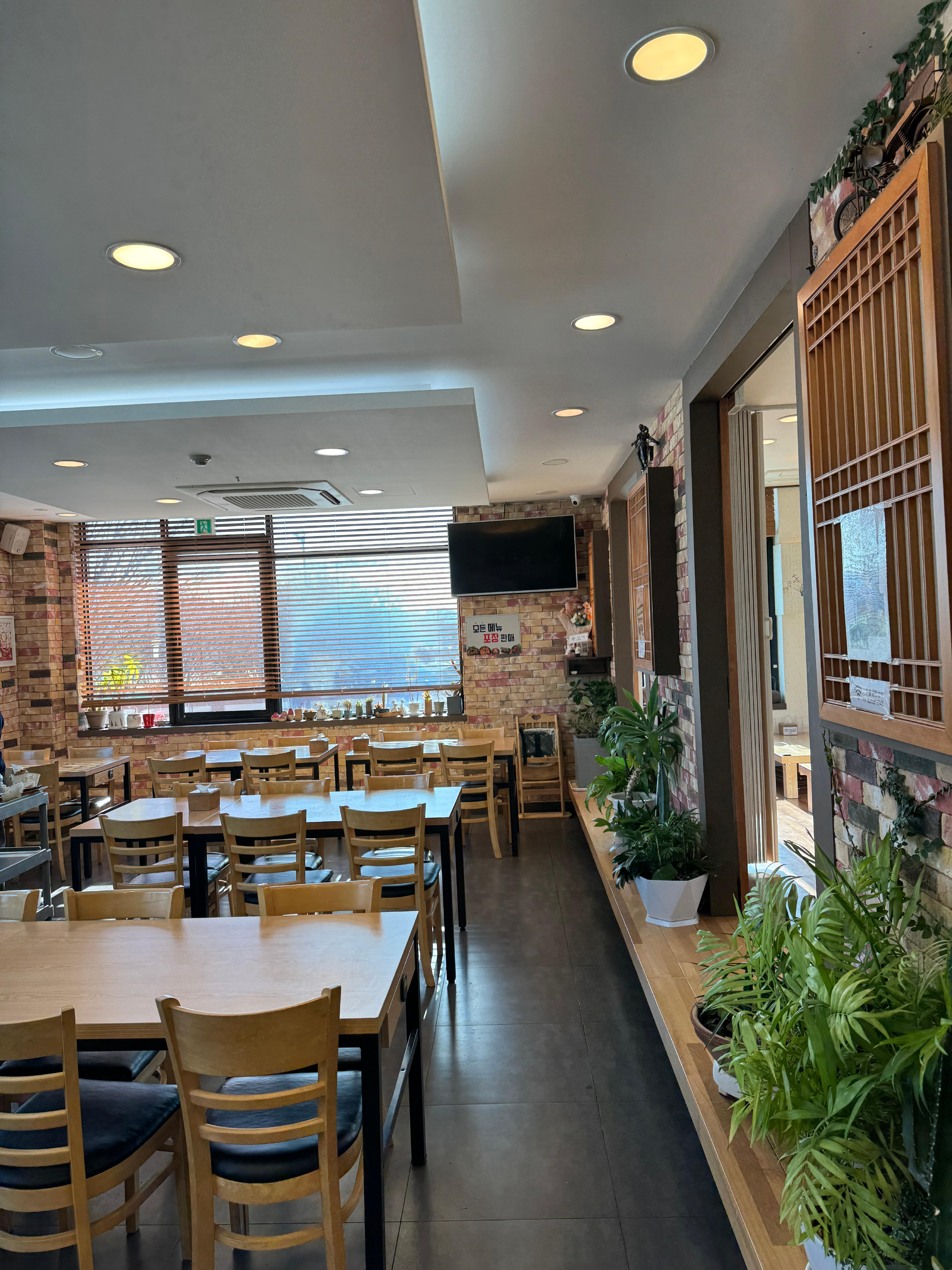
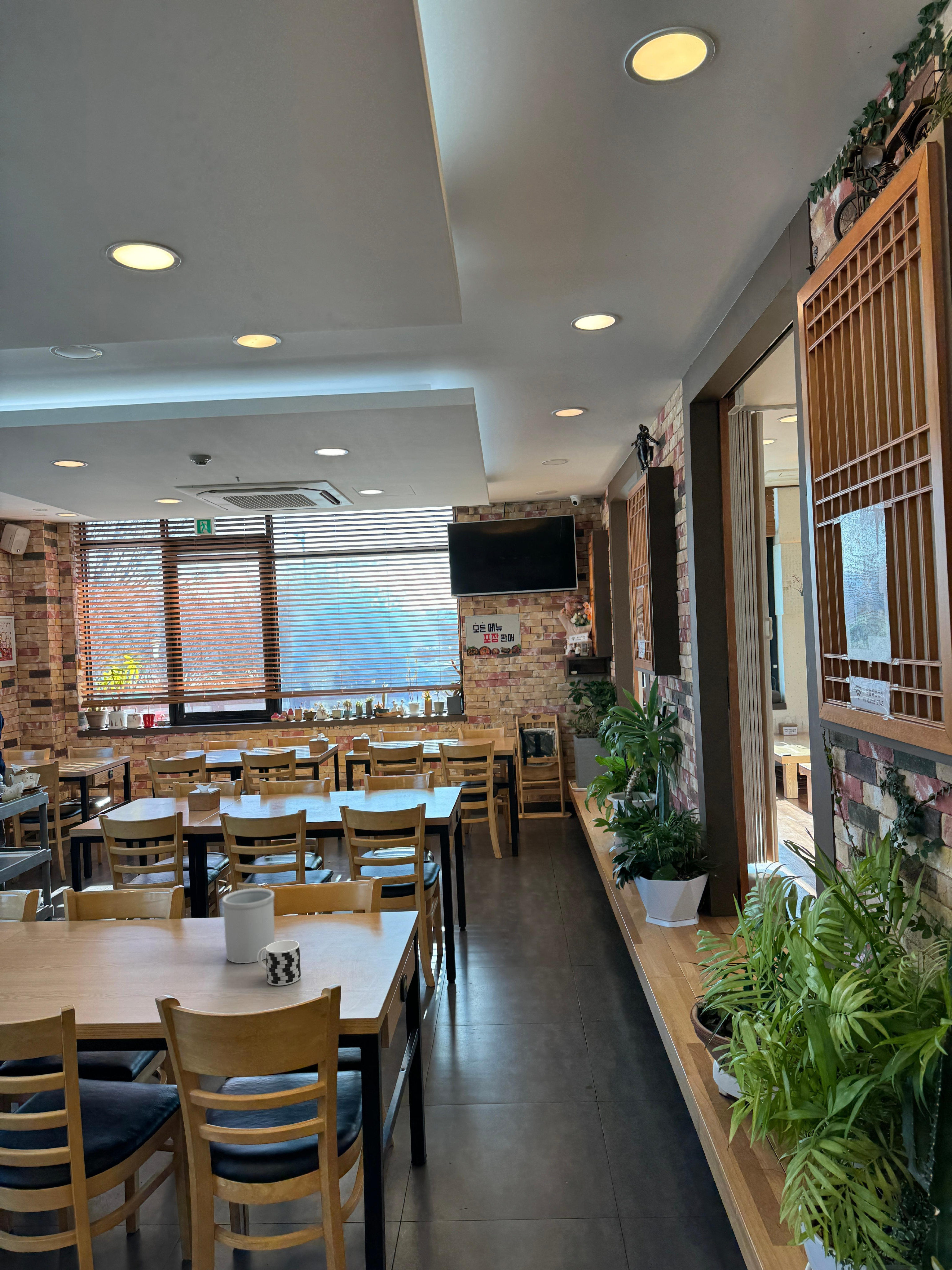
+ cup (278, 962)
+ utensil holder (249, 925)
